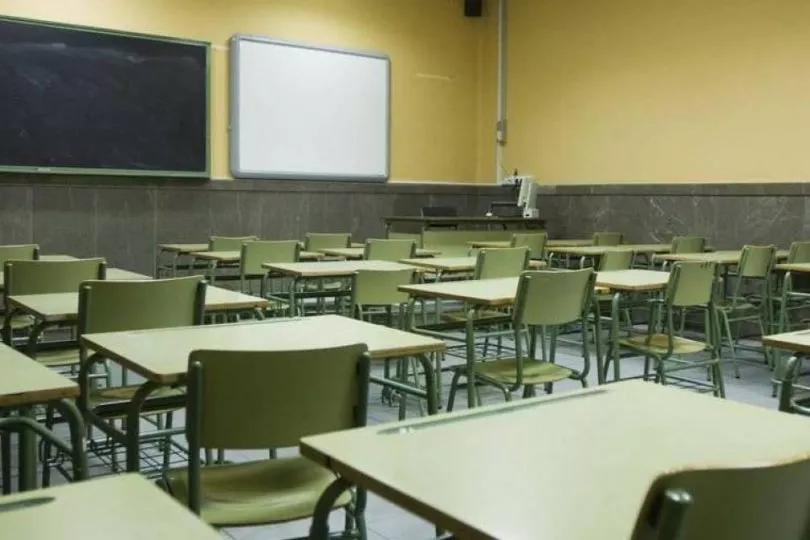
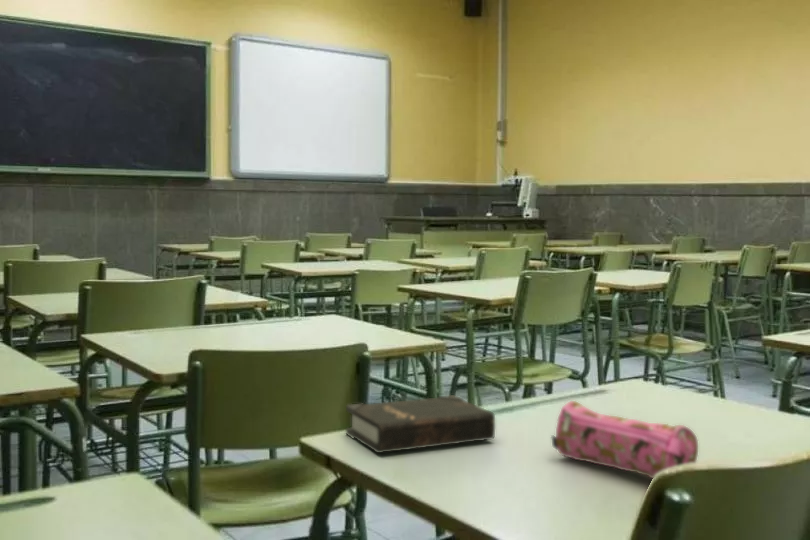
+ pencil case (623, 442)
+ hardback book (419, 423)
